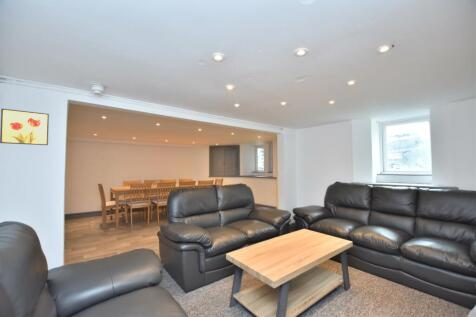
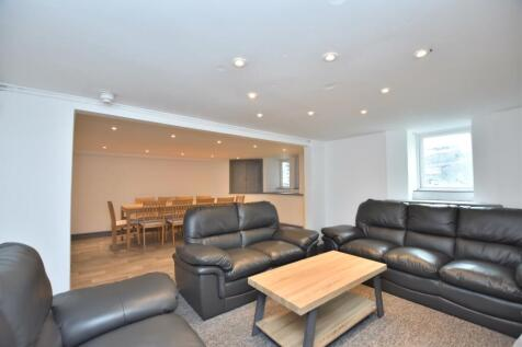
- wall art (25, 127)
